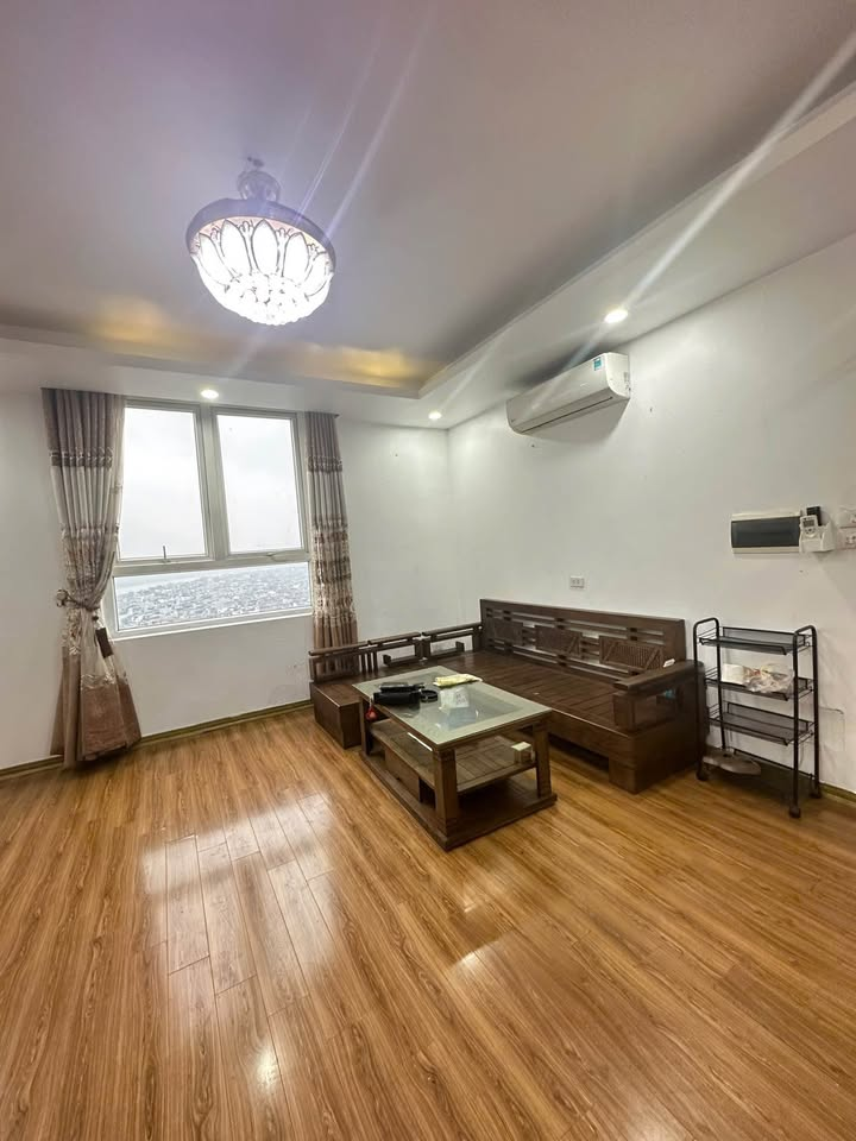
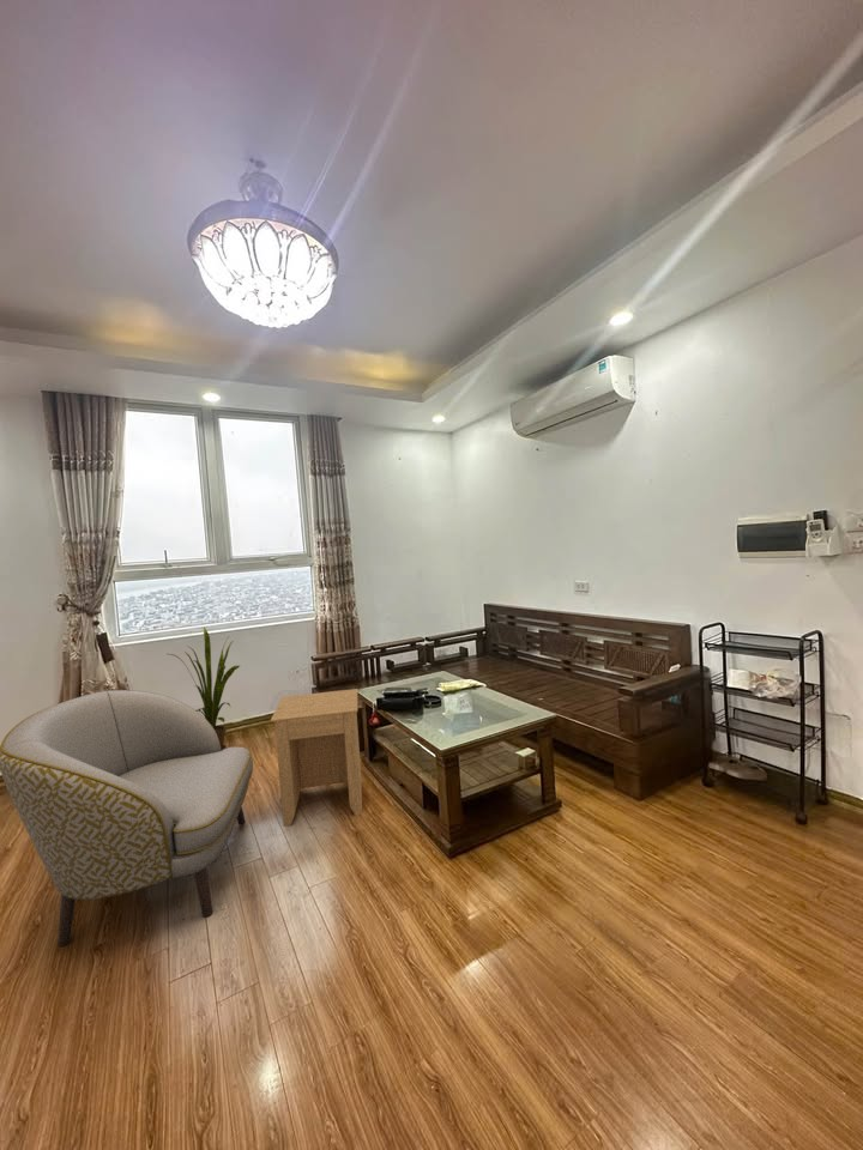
+ armchair (144, 789)
+ house plant (205, 691)
+ side table (321, 752)
